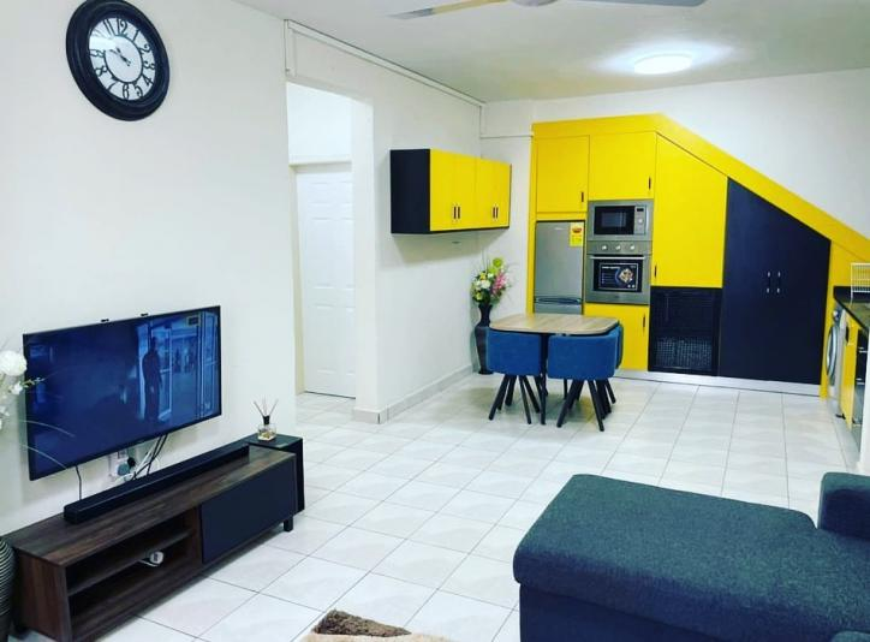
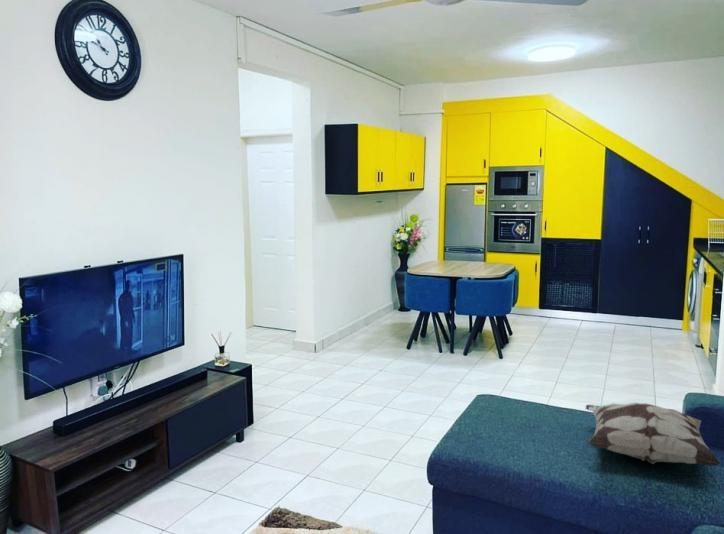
+ decorative pillow (644, 430)
